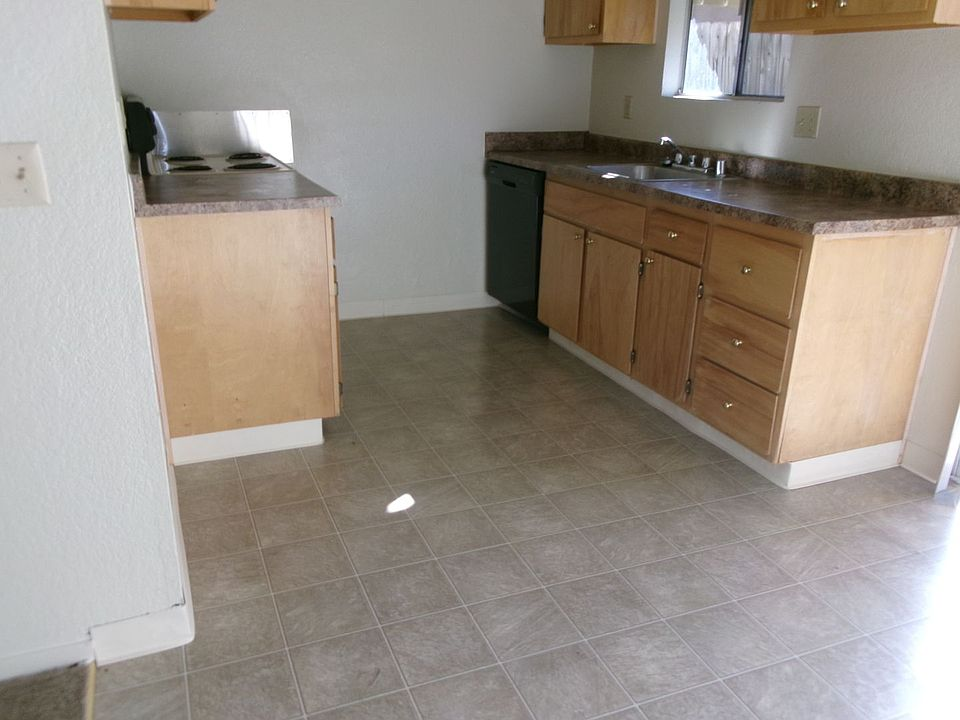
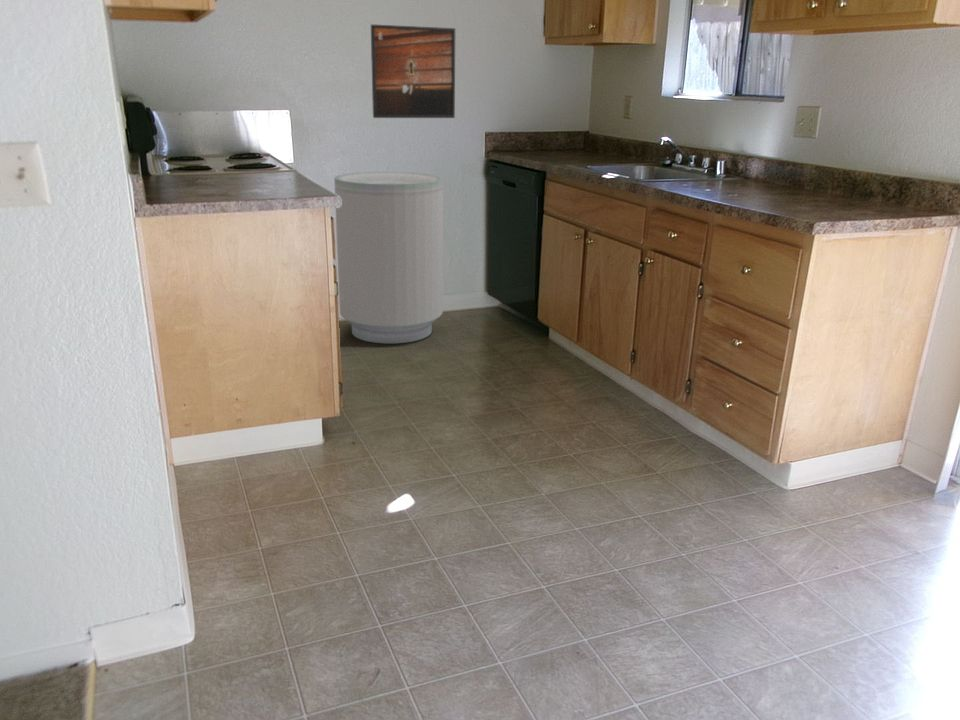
+ trash can (390, 256)
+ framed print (414, 73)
